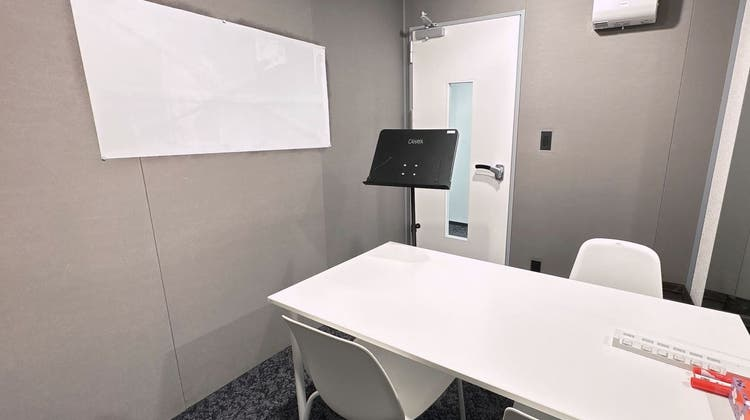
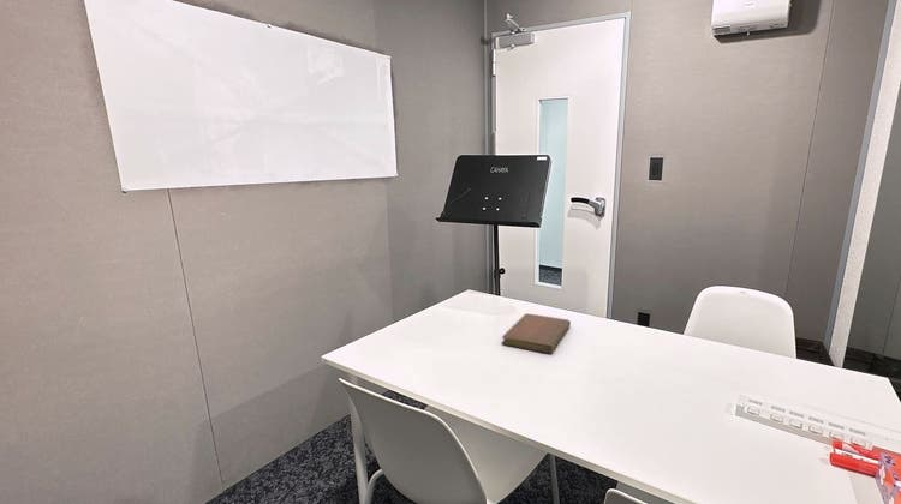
+ notebook (537, 331)
